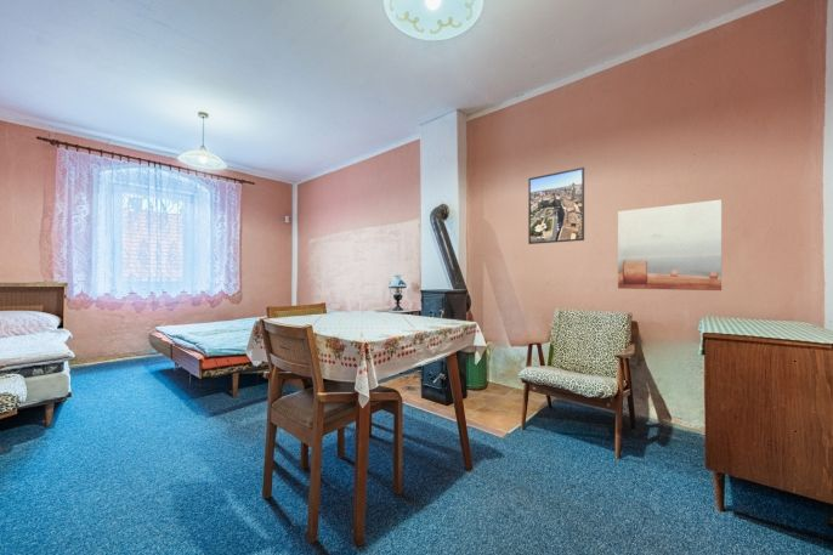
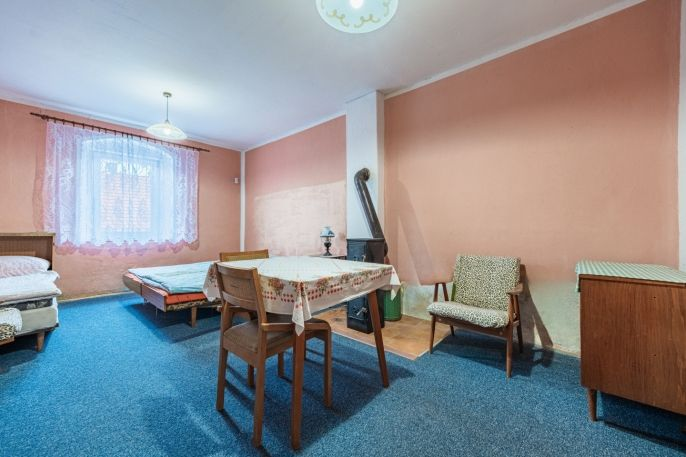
- wall art (665, 248)
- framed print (555, 208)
